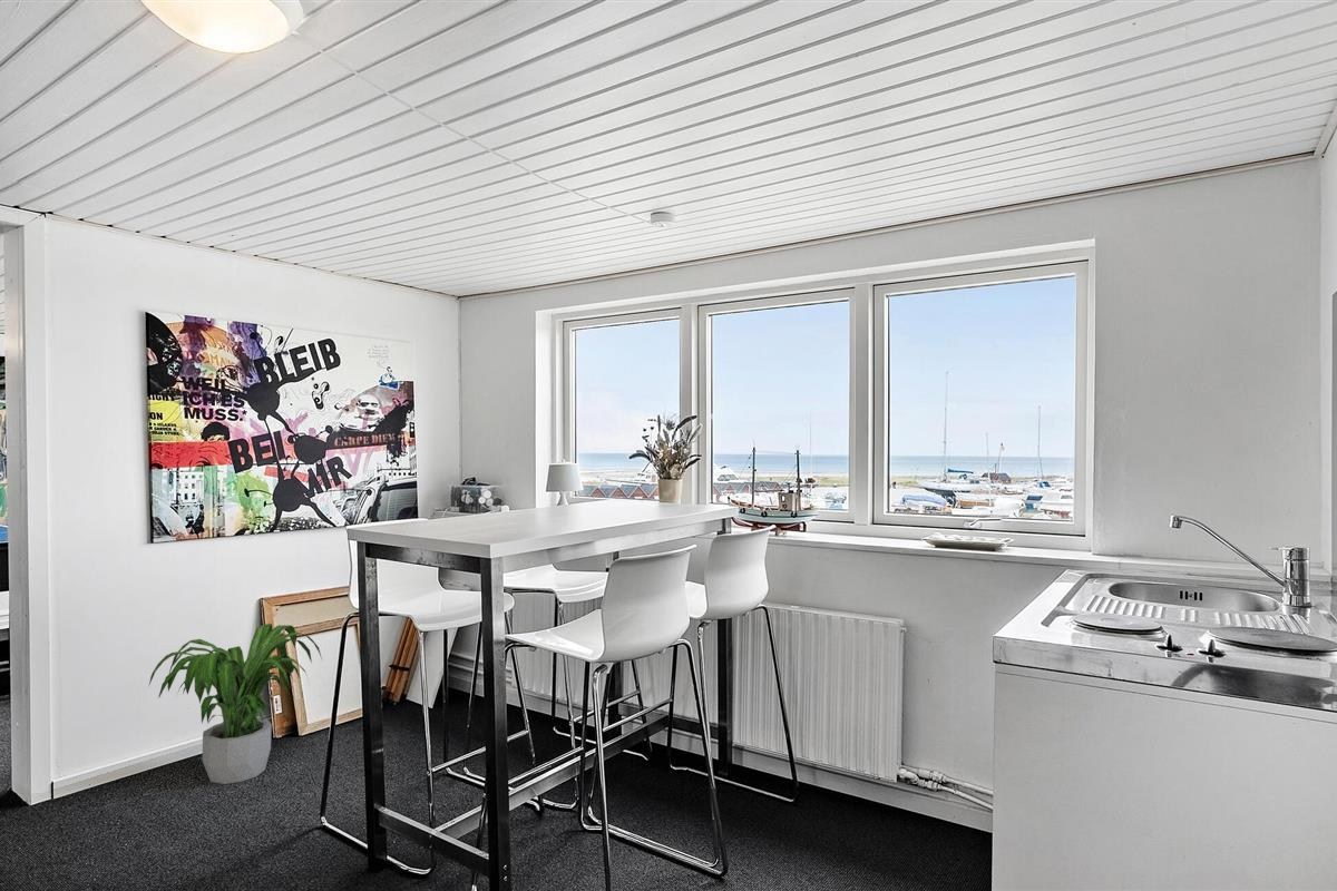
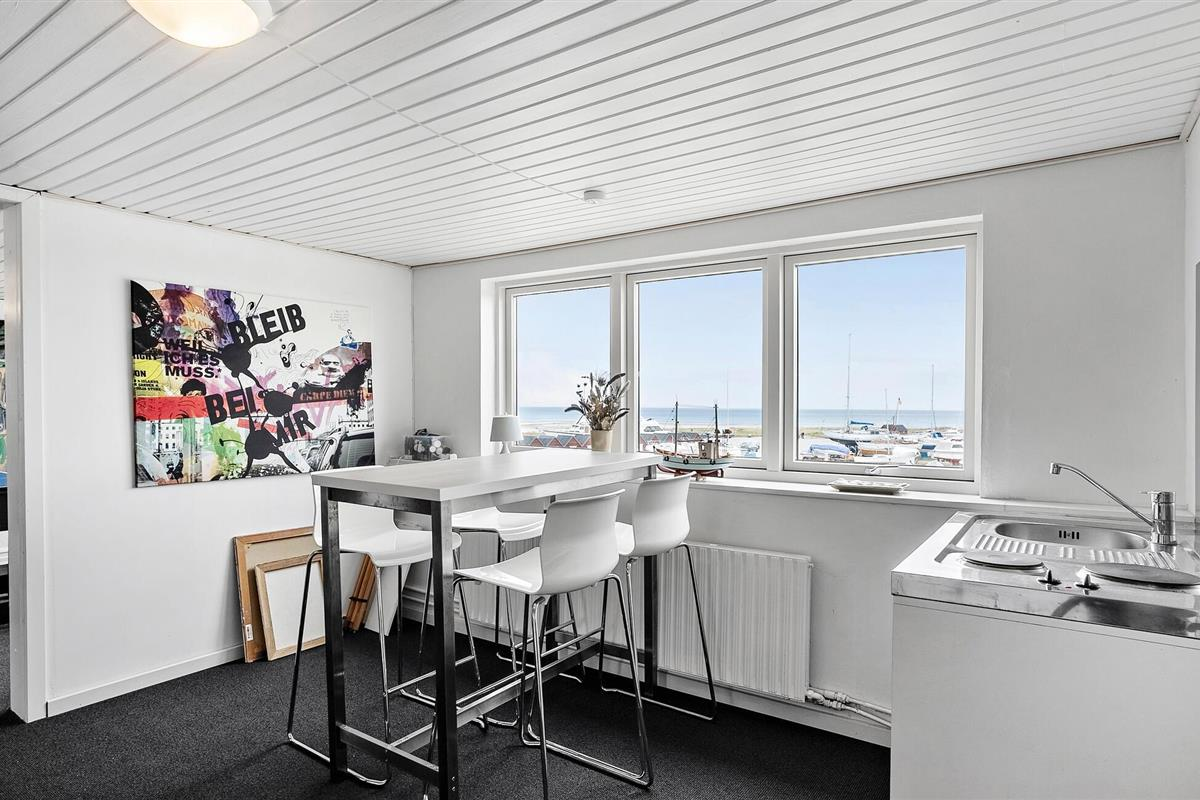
- potted plant (244, 703)
